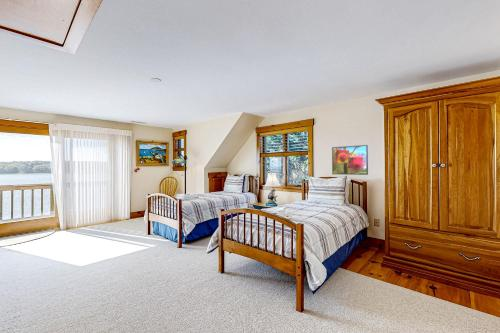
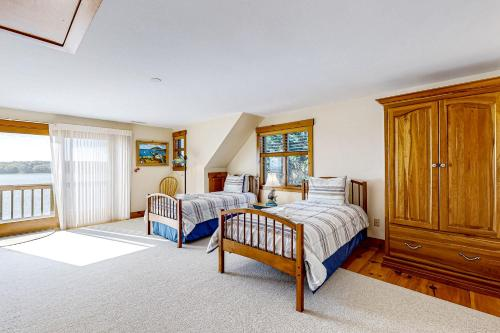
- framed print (349, 160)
